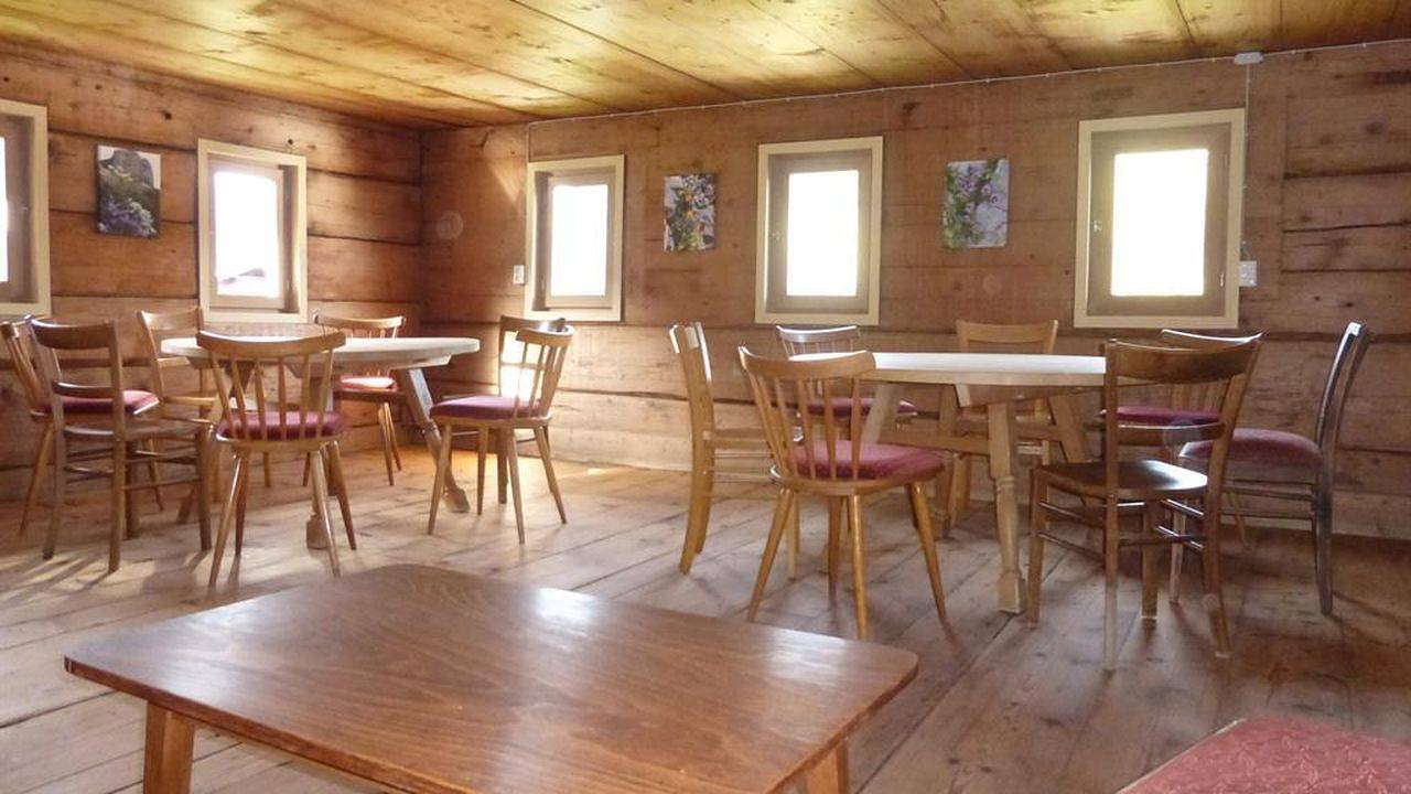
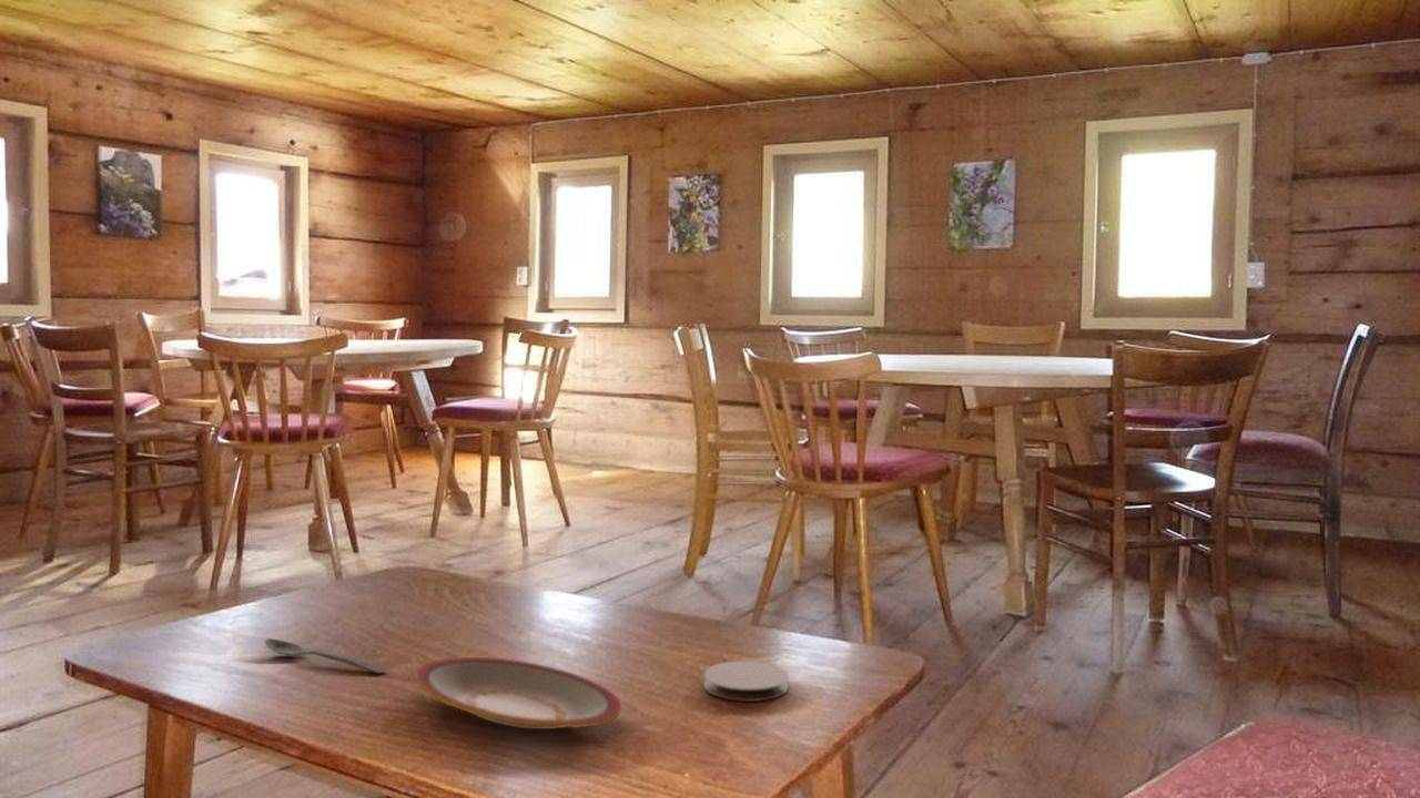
+ plate (515, 698)
+ coaster (746, 679)
+ spoon (323, 655)
